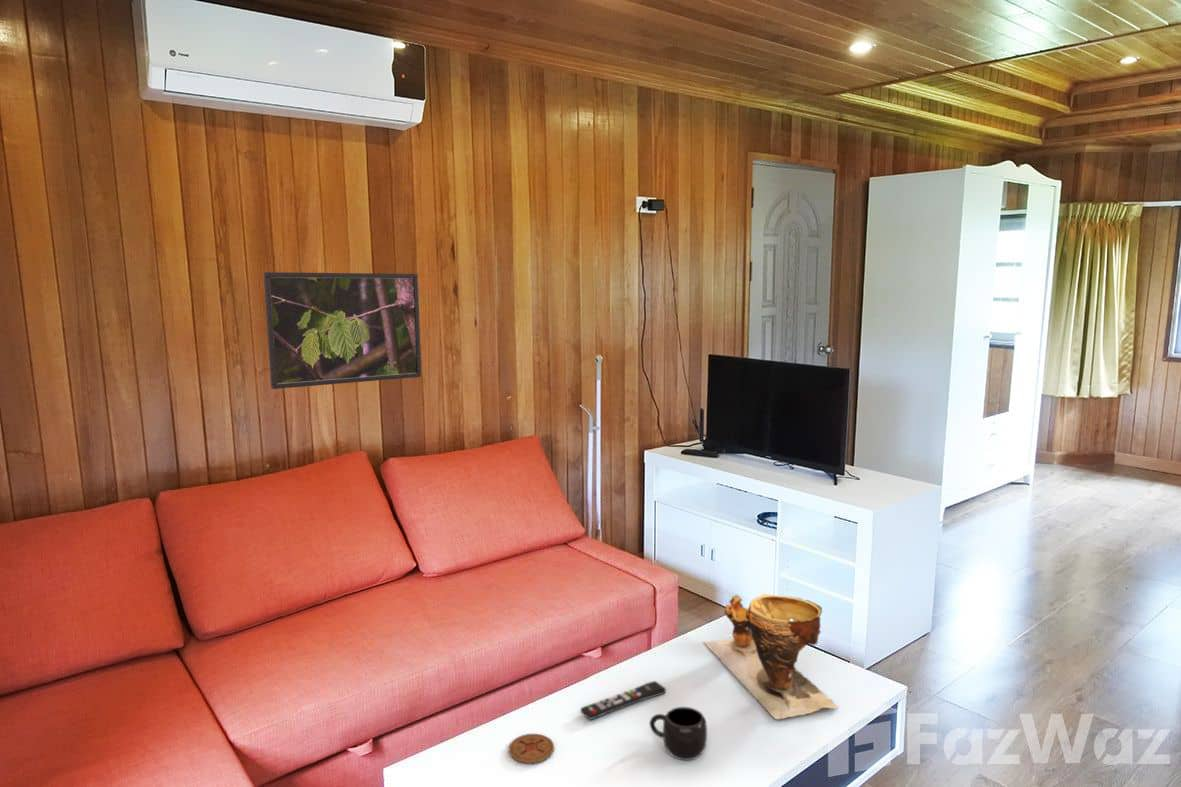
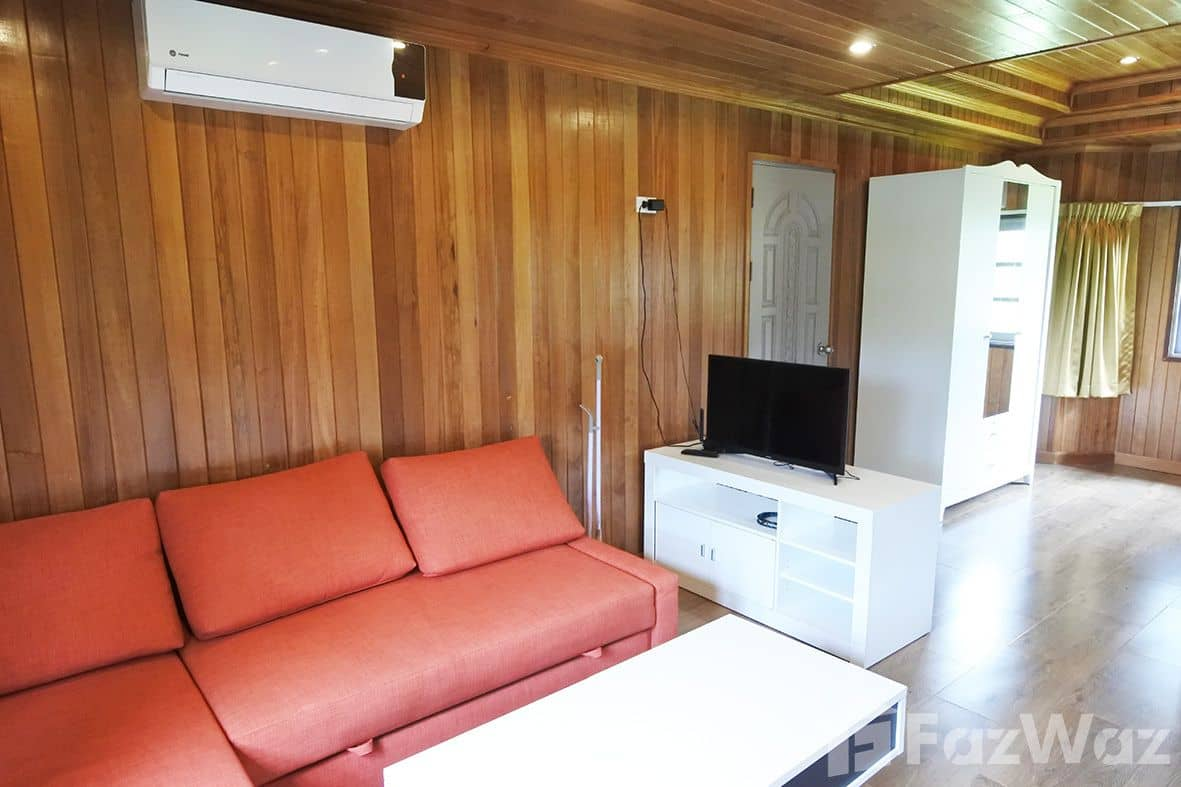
- coaster (531, 748)
- mug (681, 730)
- remote control (624, 699)
- clay pot (764, 632)
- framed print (348, 328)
